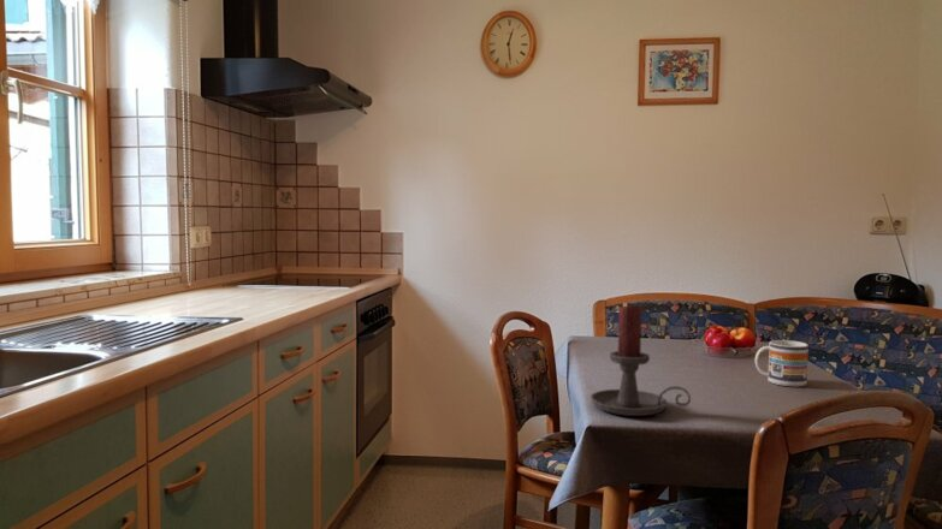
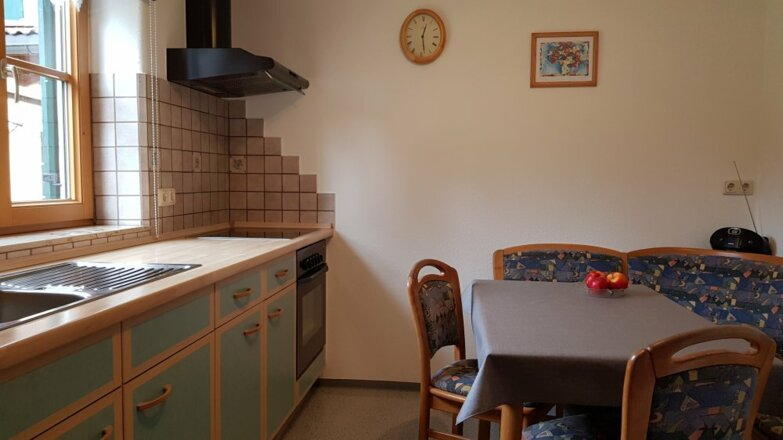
- mug (783, 362)
- candle holder (640, 356)
